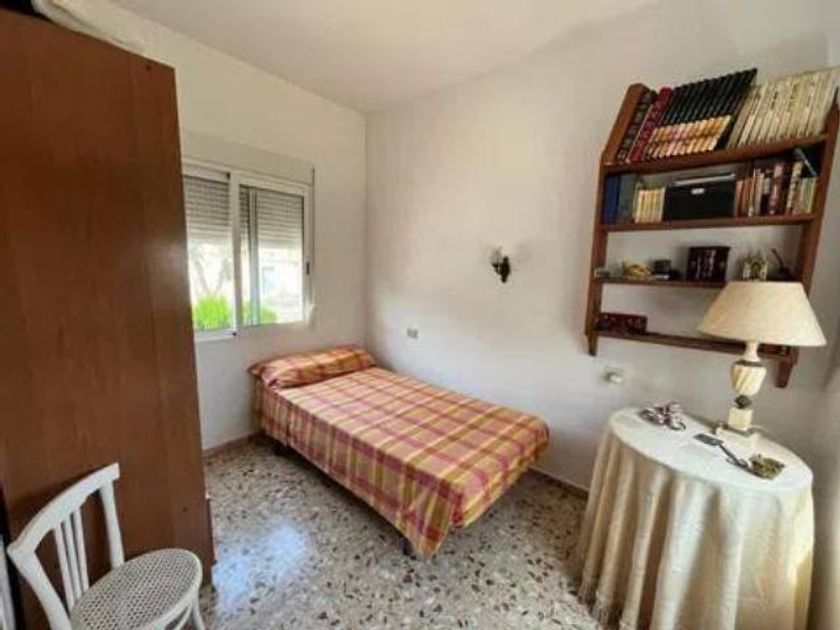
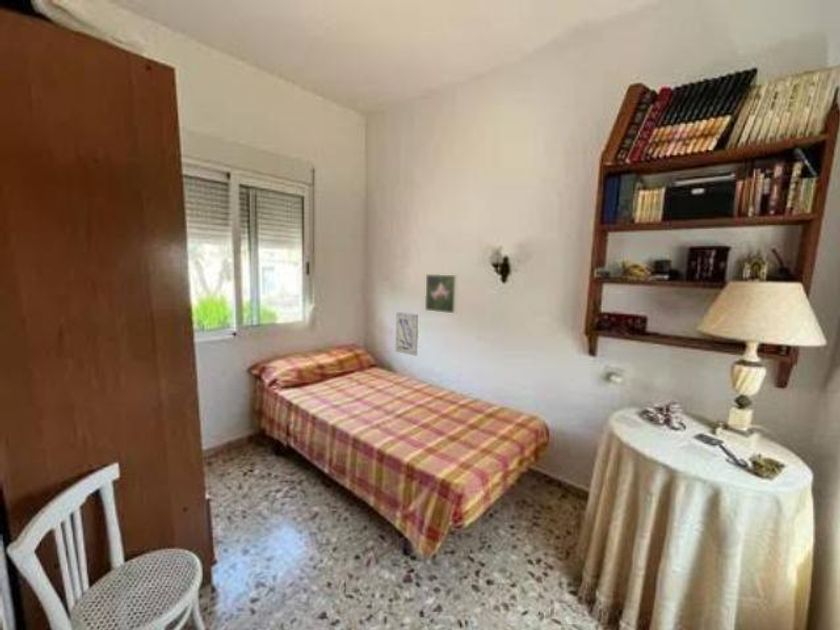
+ wall art (406, 333)
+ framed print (440, 293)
